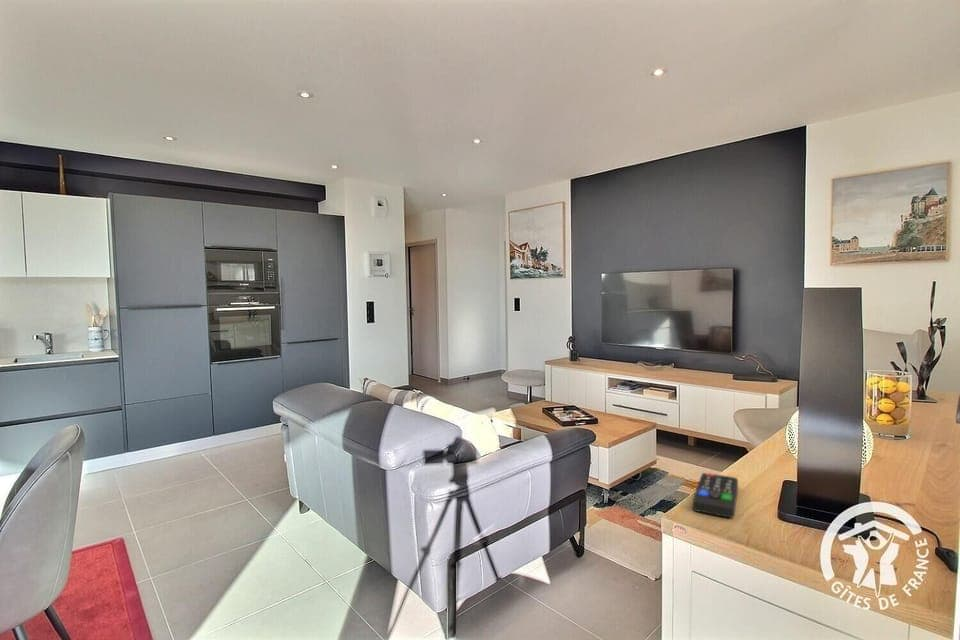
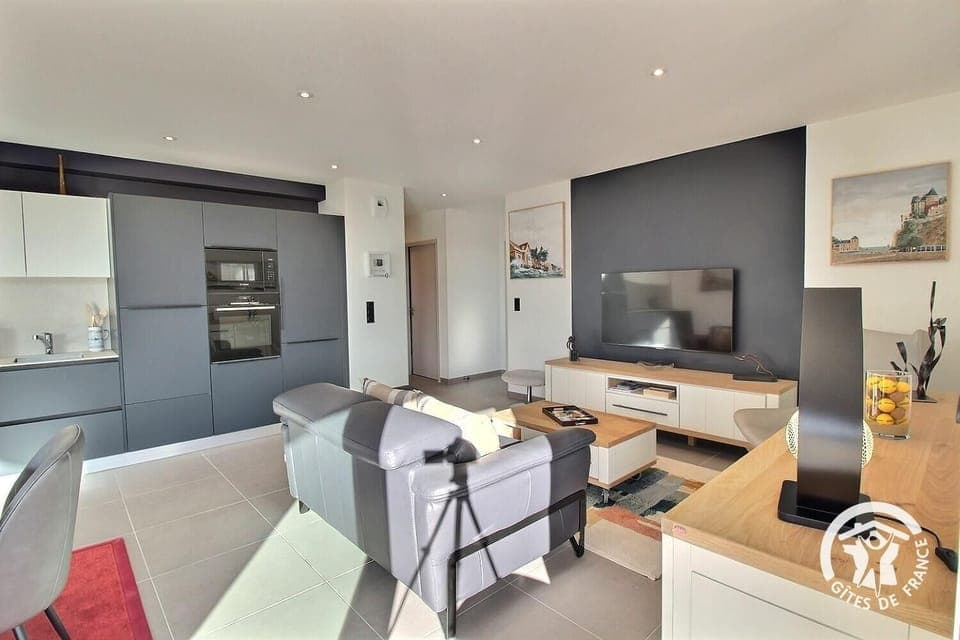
- remote control (716, 492)
